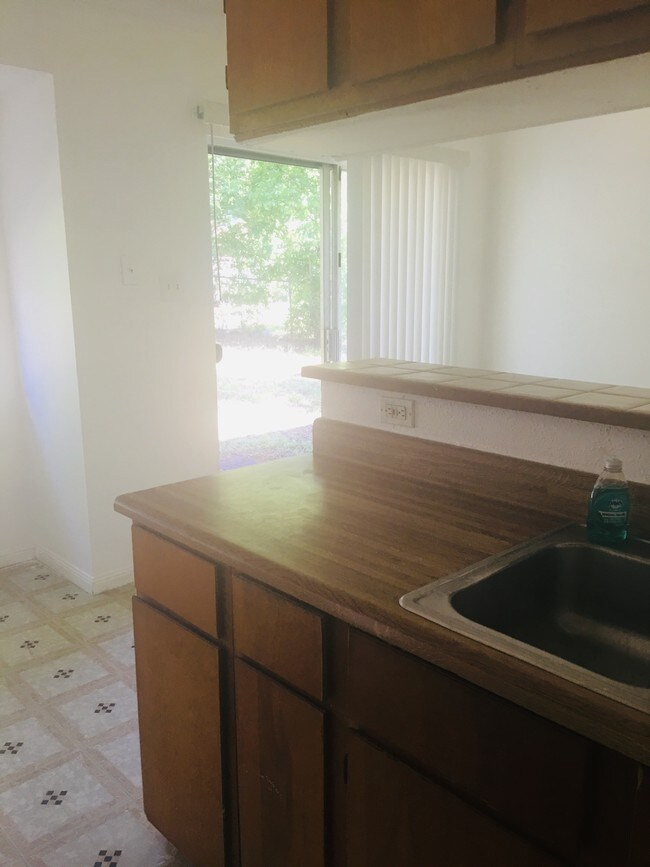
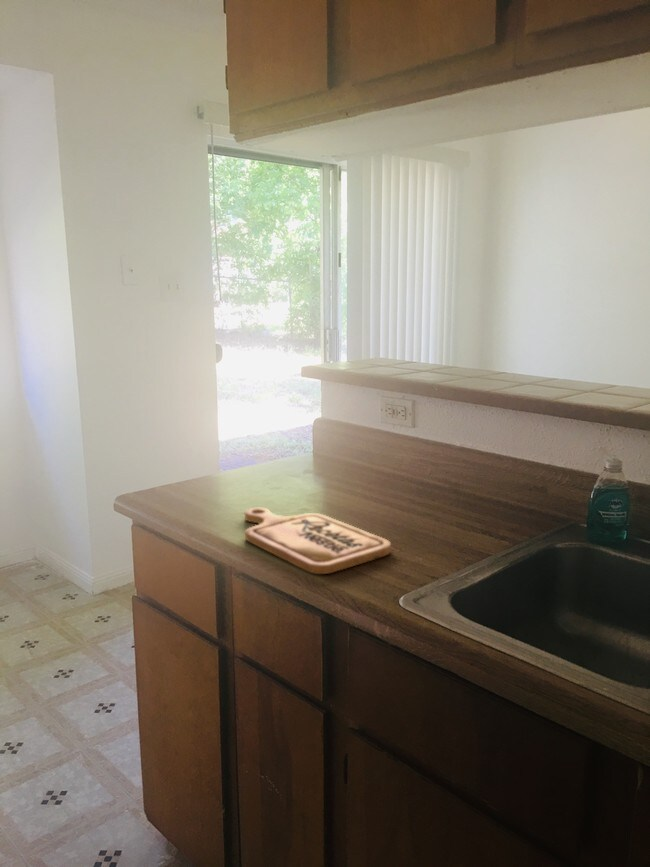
+ cutting board (300, 533)
